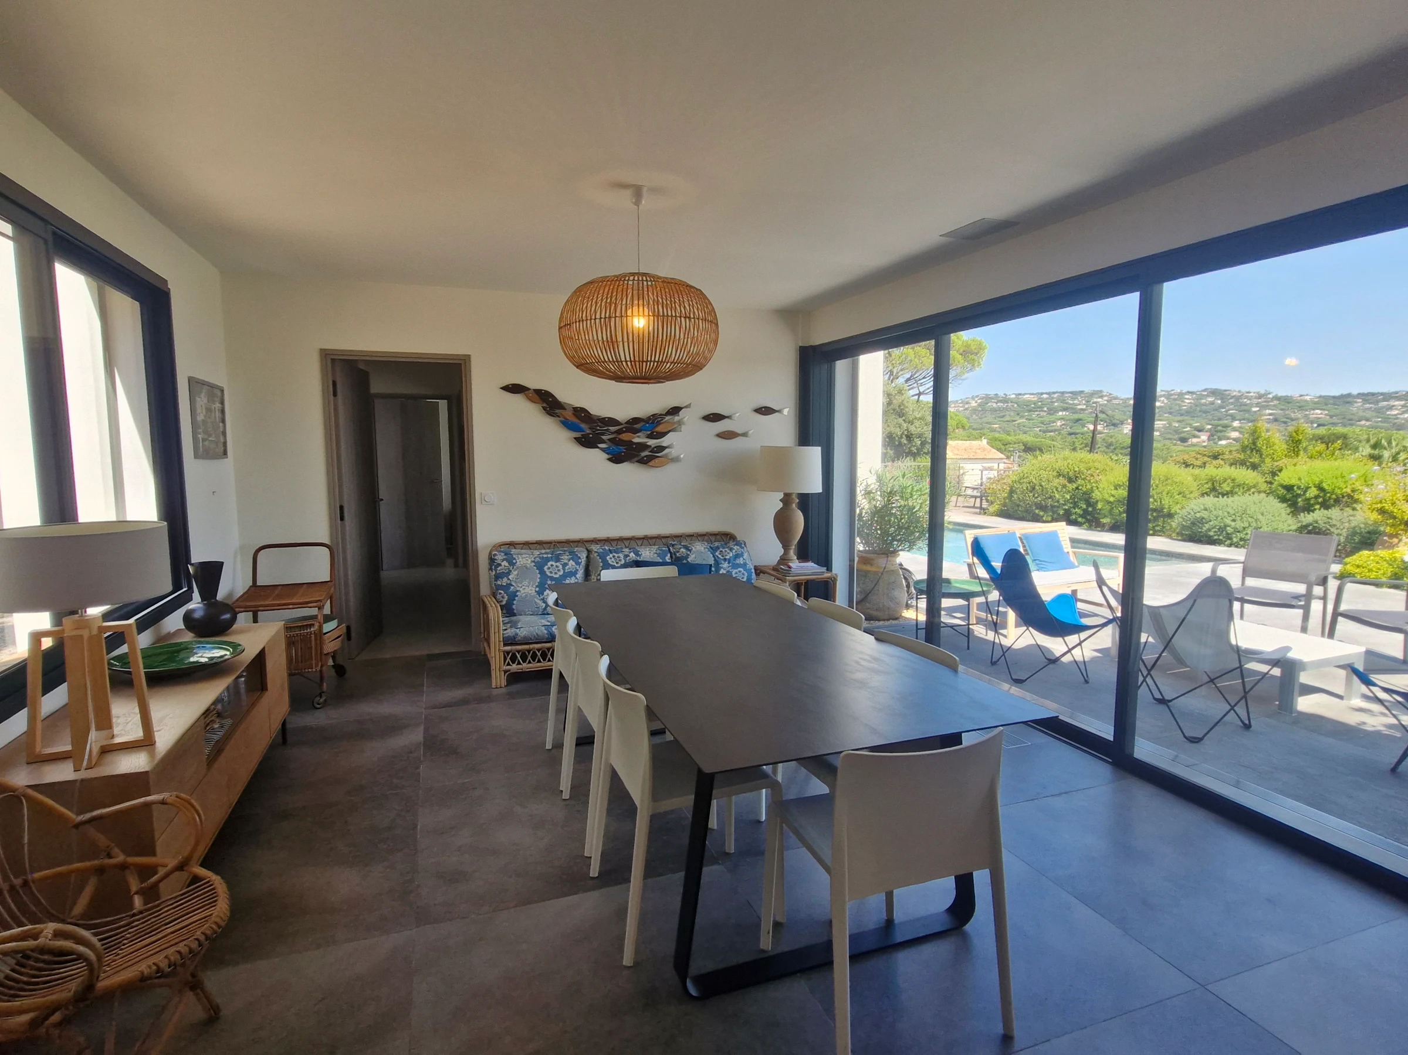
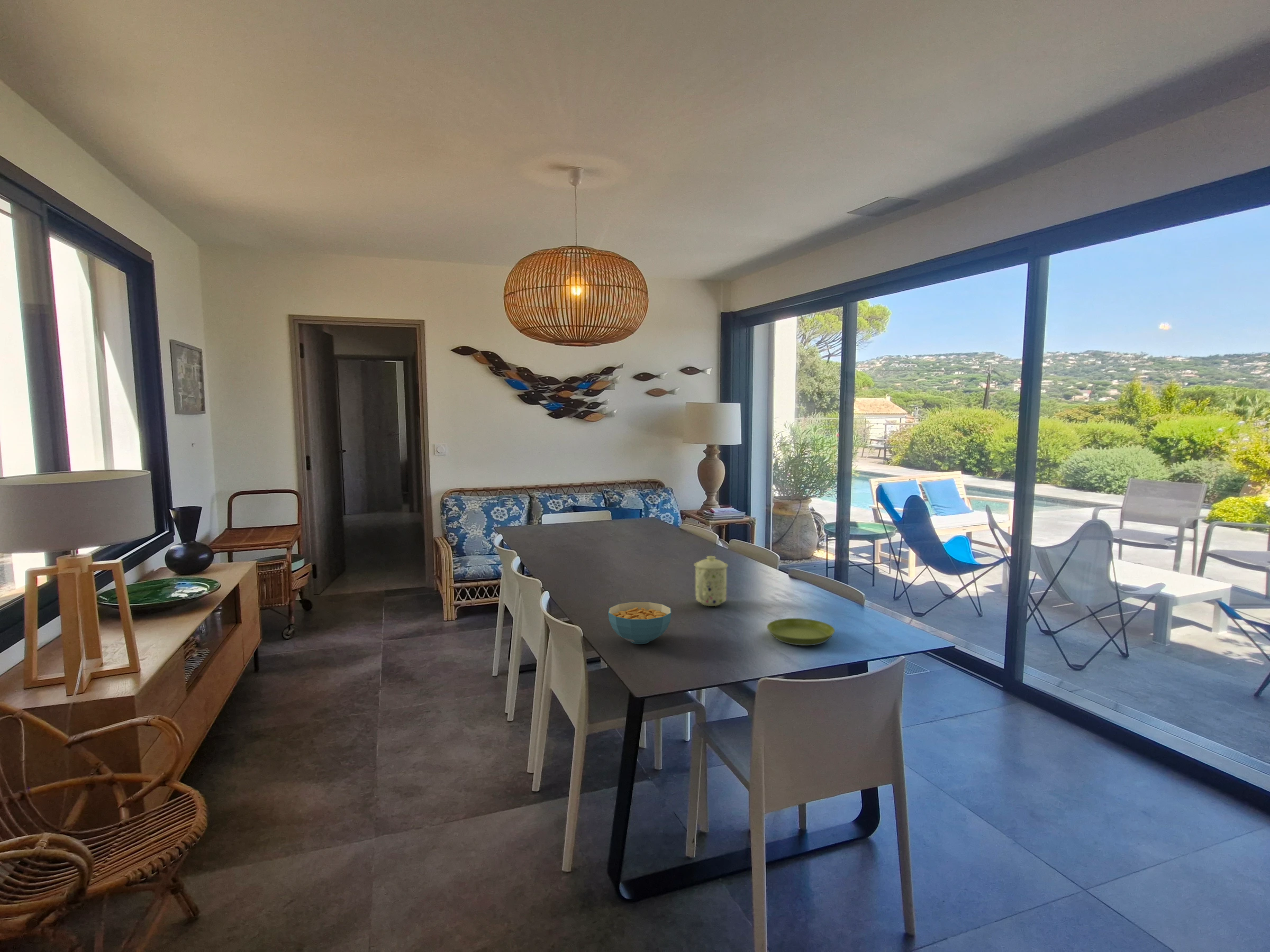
+ saucer (800, 633)
+ cereal bowl (640, 626)
+ mug (710, 581)
